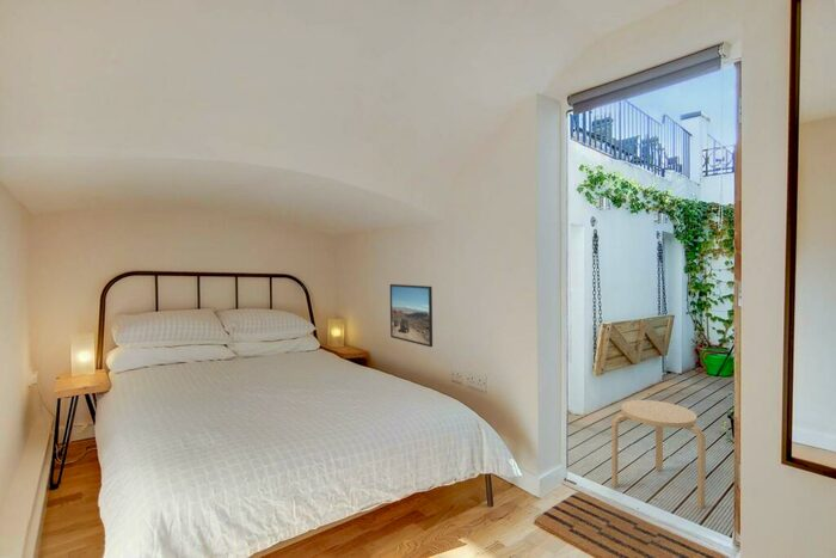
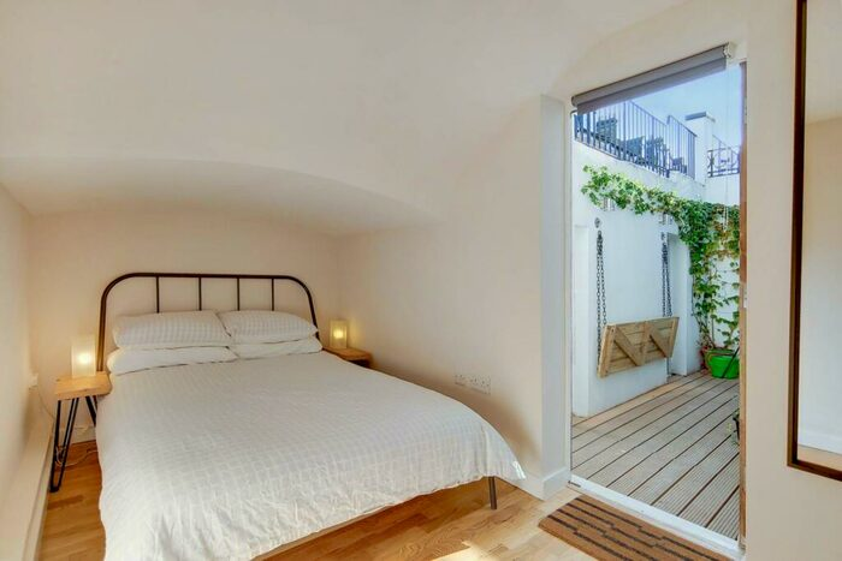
- stool (662, 450)
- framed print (410, 313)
